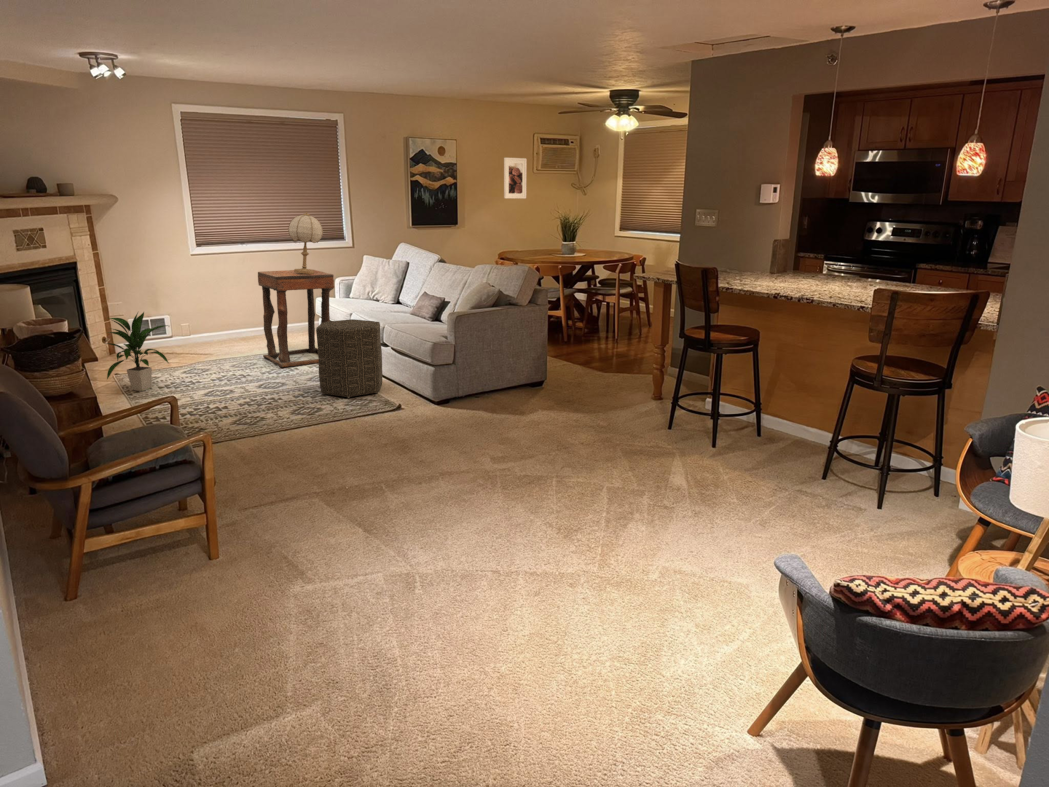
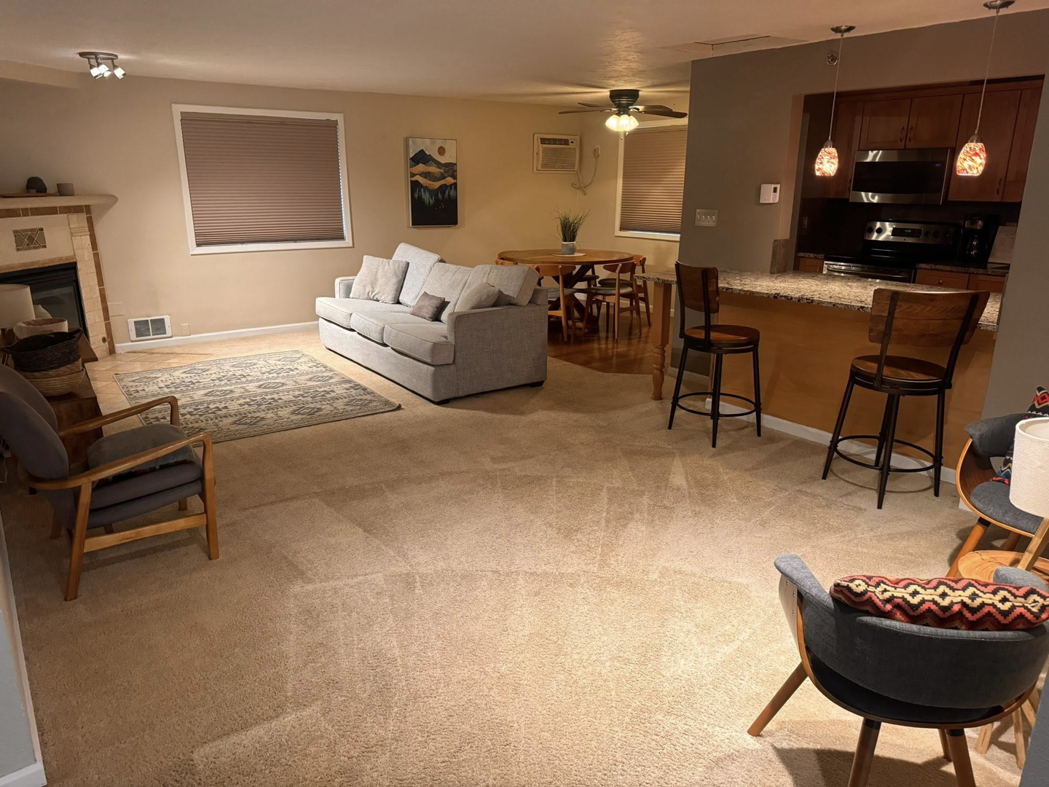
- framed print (515, 178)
- side table (287, 312)
- indoor plant (133, 350)
- ottoman (350, 357)
- table lamp (302, 241)
